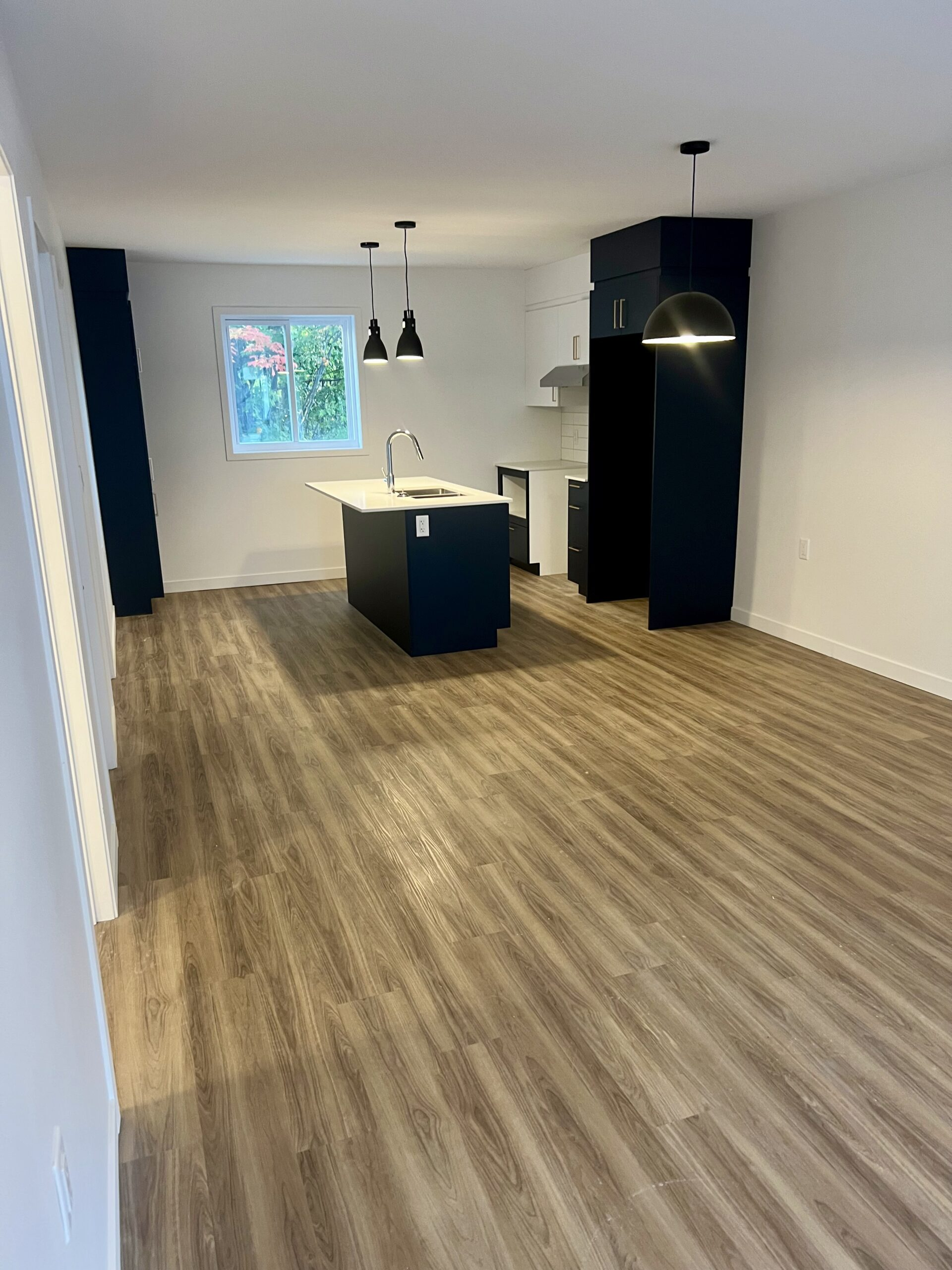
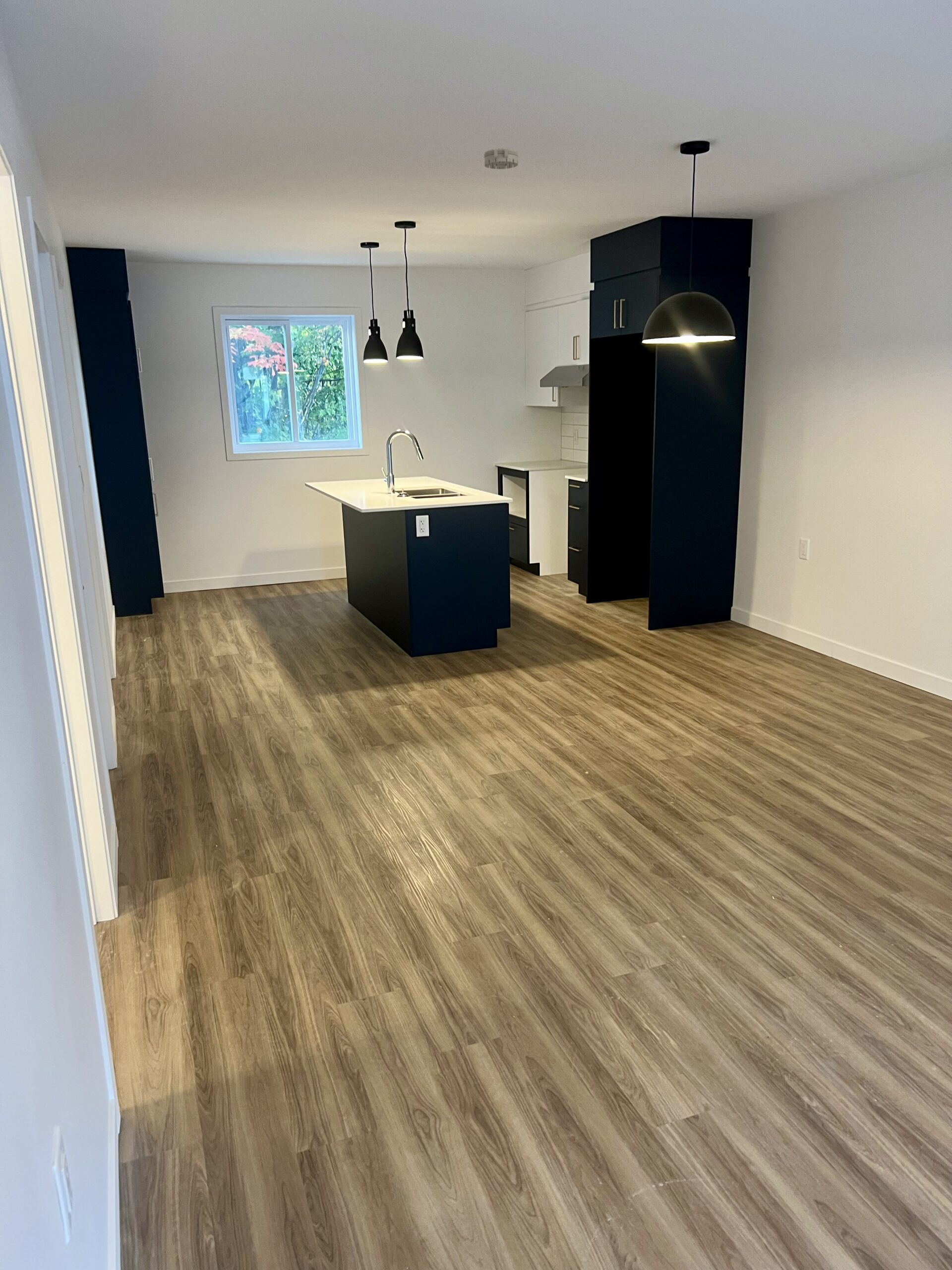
+ smoke detector (501, 158)
